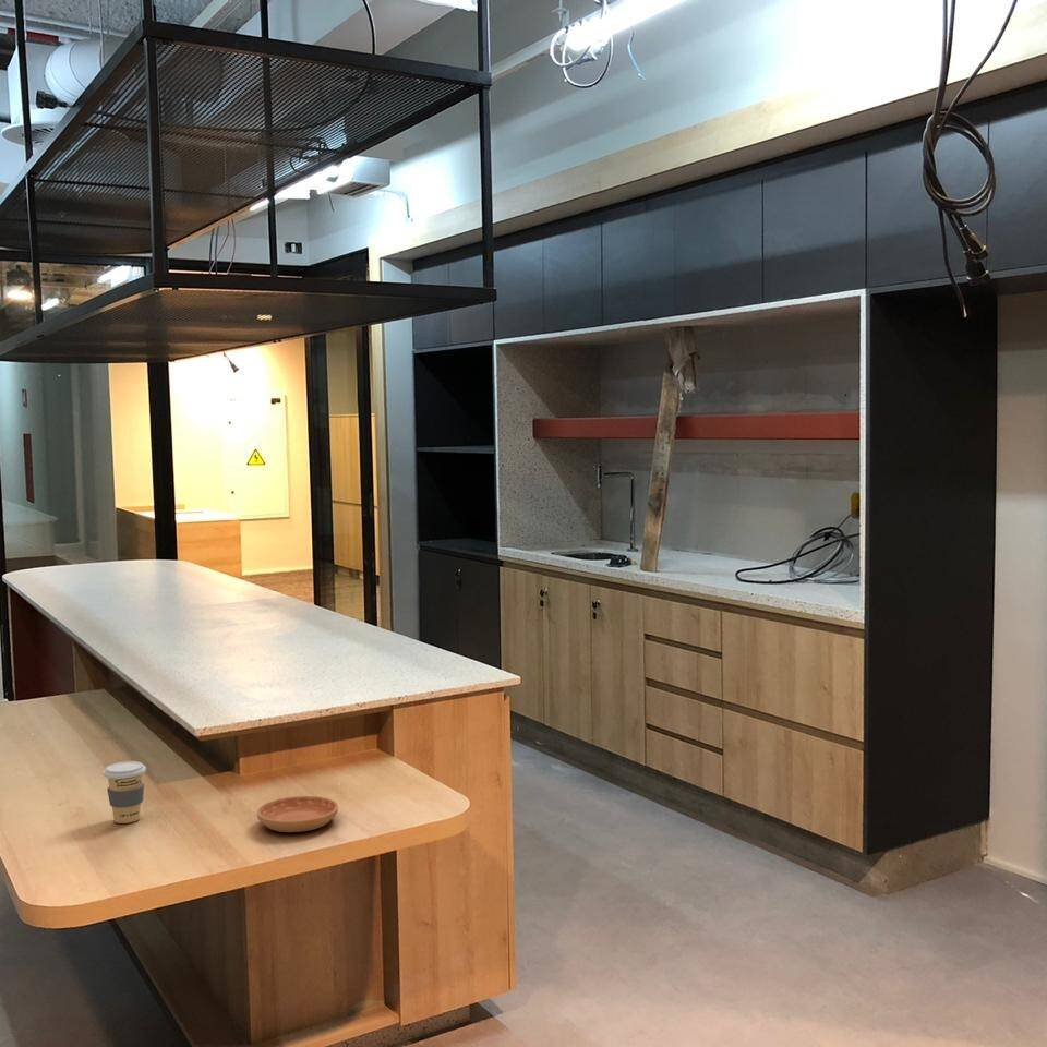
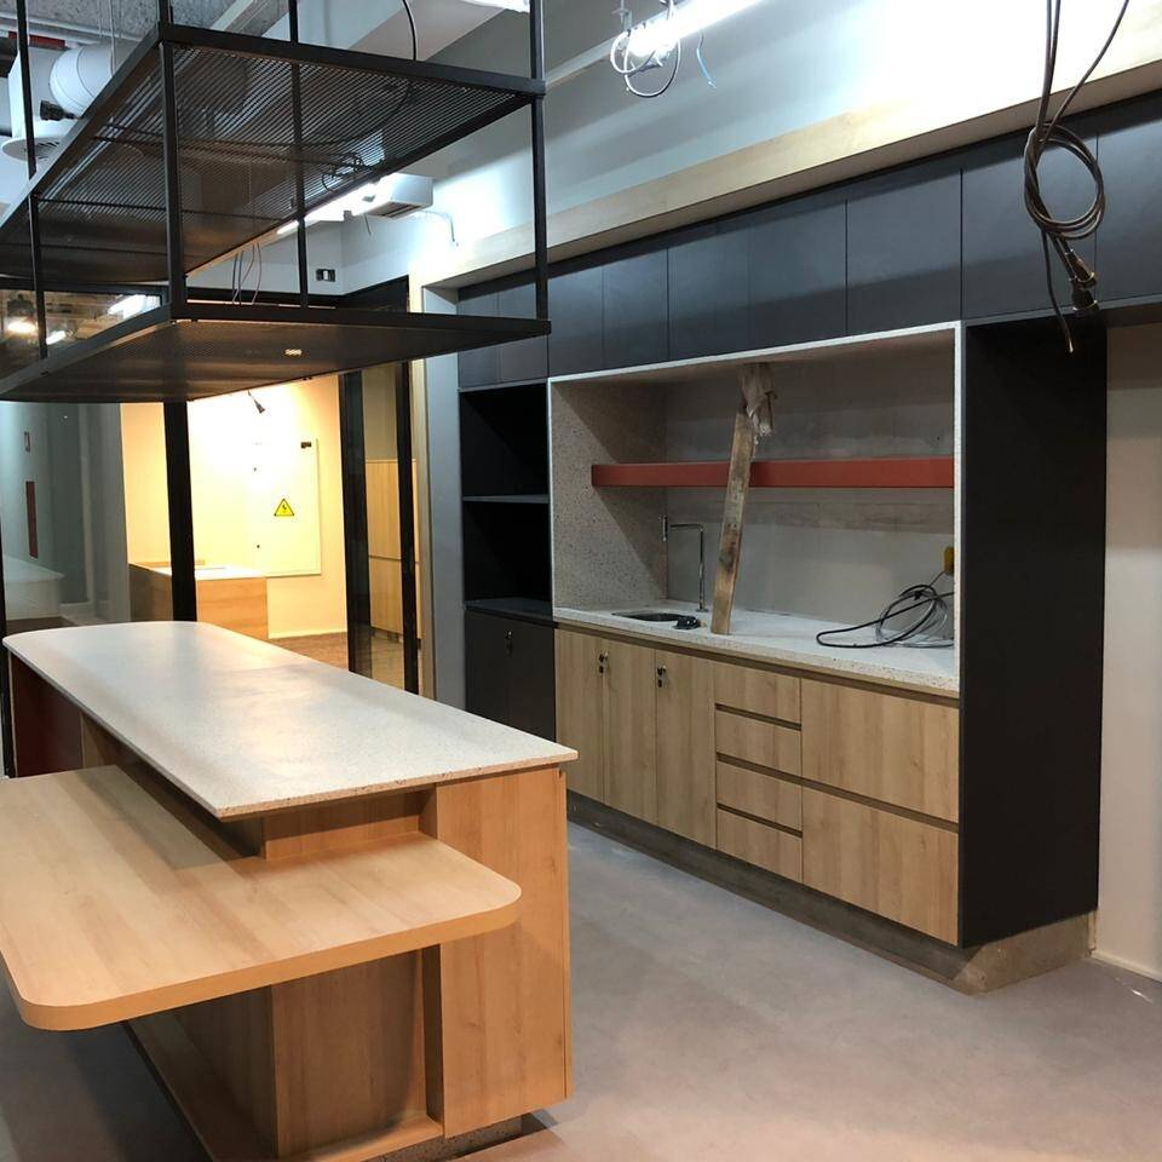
- saucer (298, 815)
- coffee cup (125, 792)
